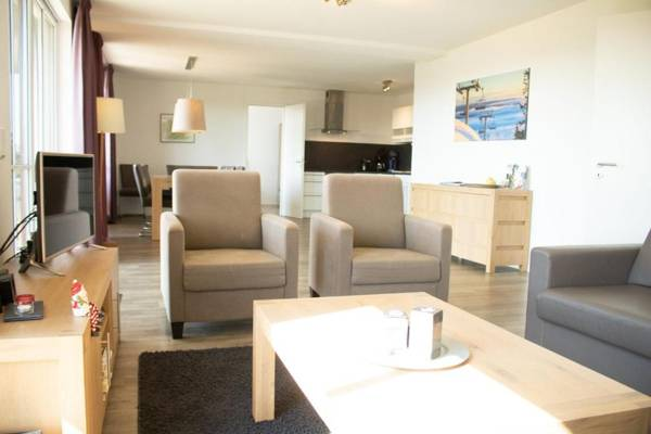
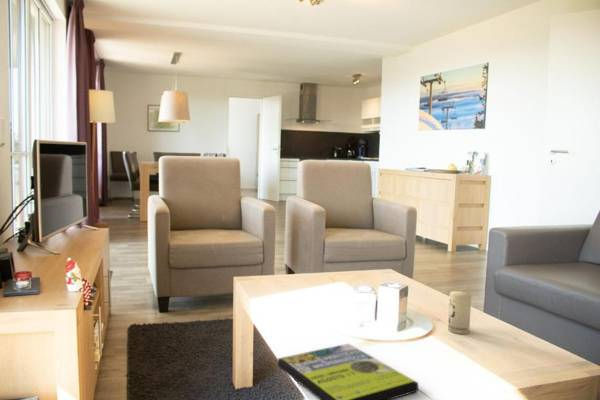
+ candle (459, 312)
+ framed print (344, 373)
